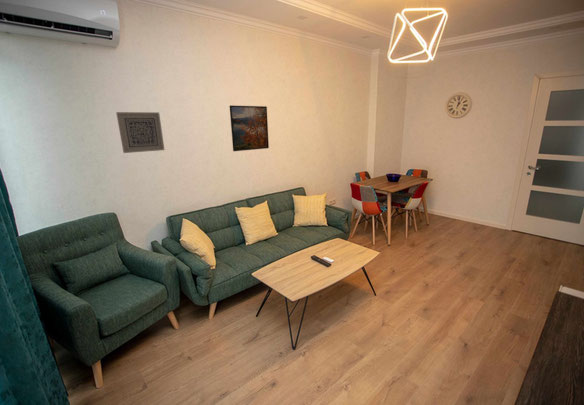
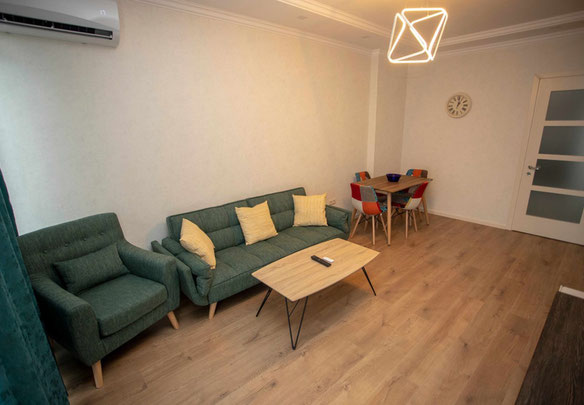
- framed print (250, 128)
- wall art (141, 132)
